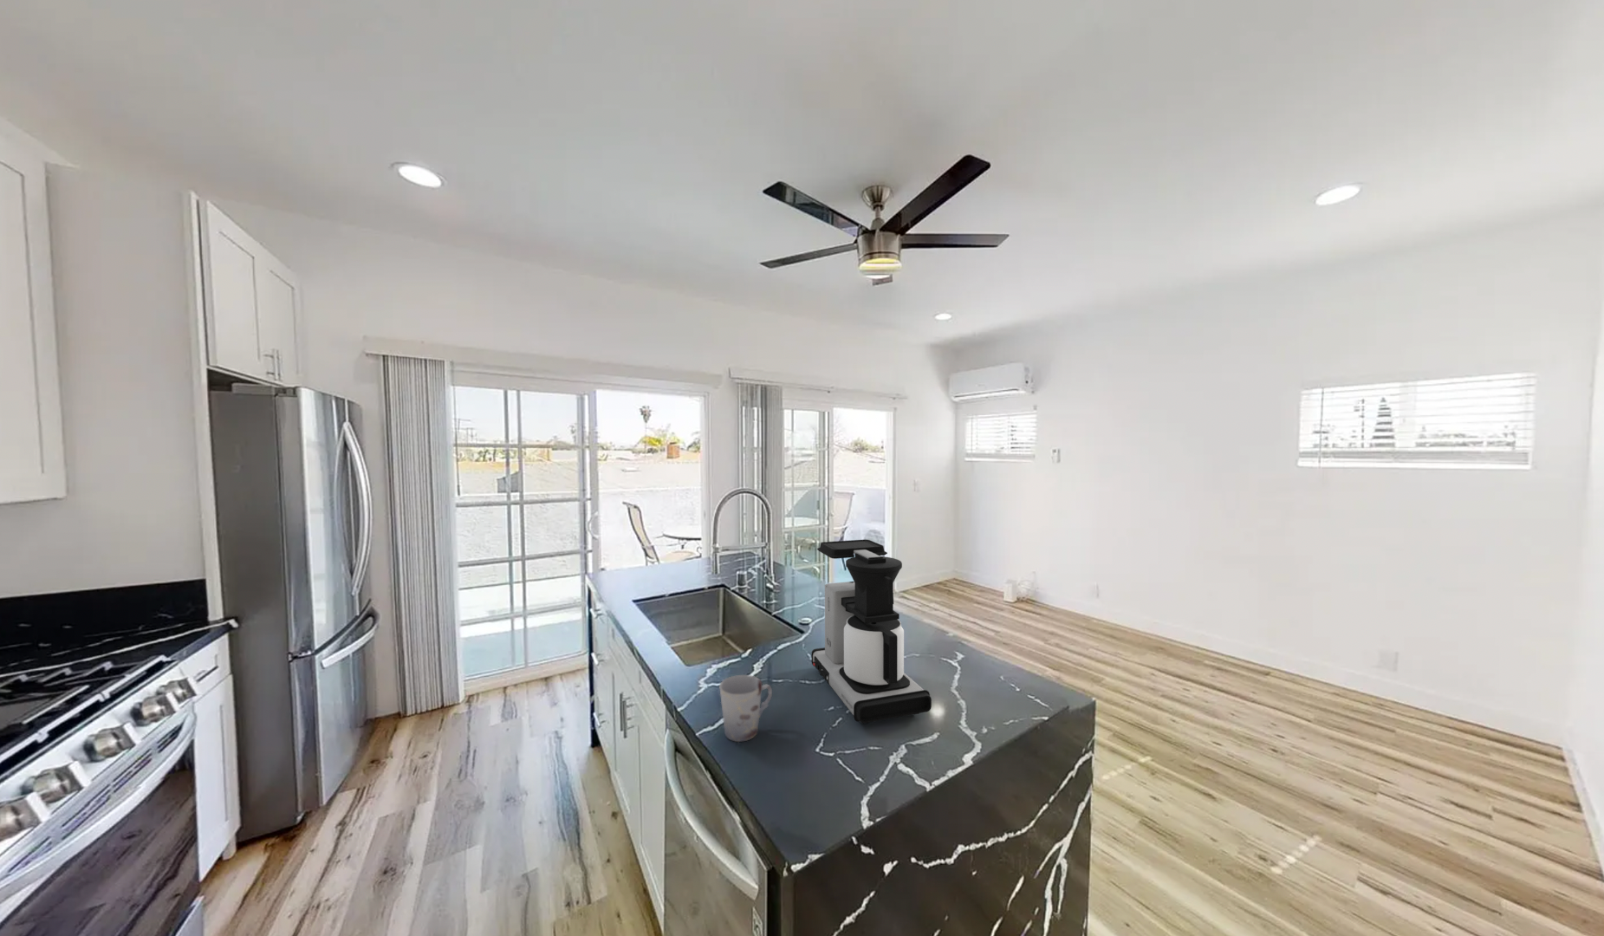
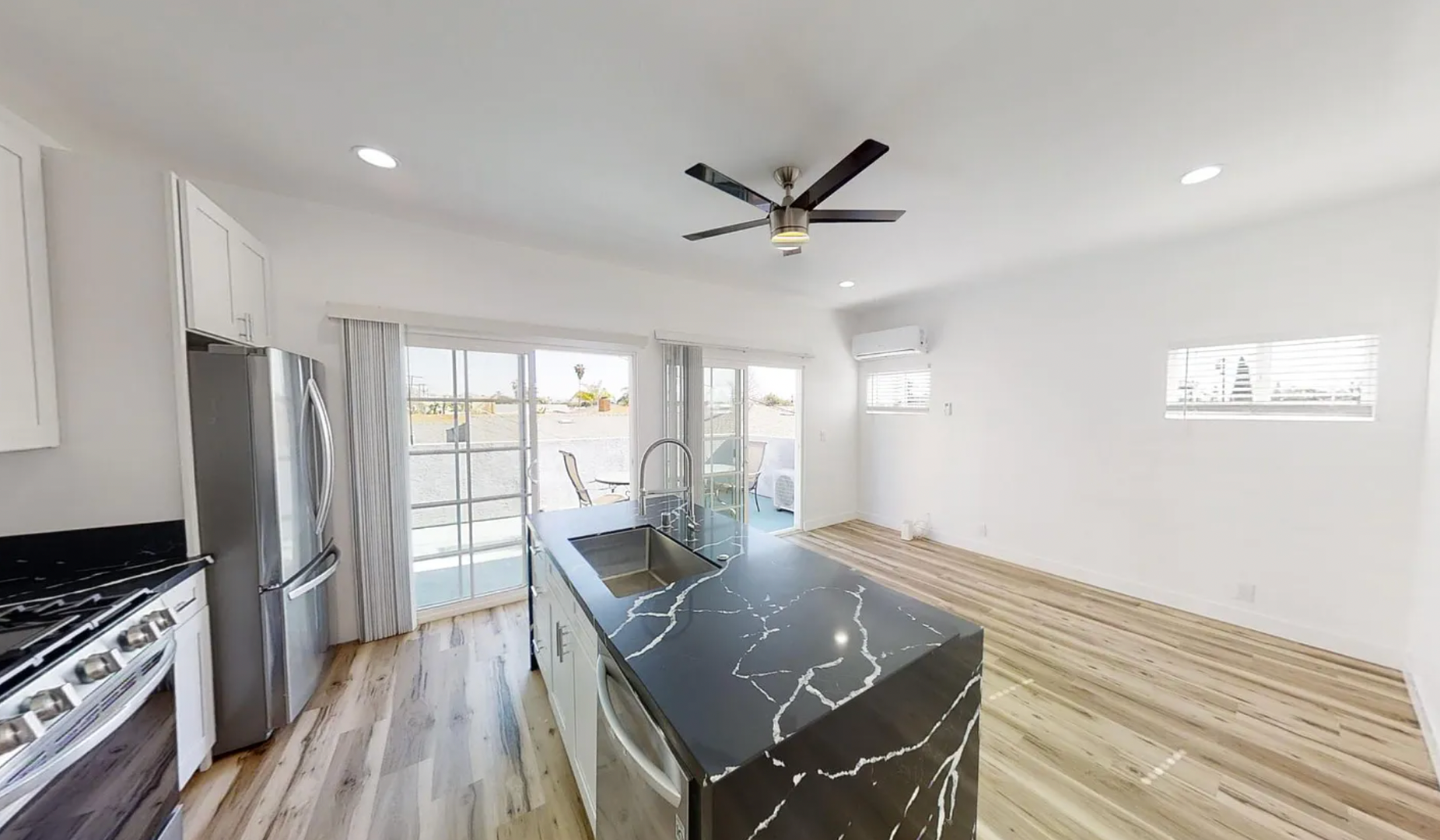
- cup (747, 705)
- coffee maker (864, 620)
